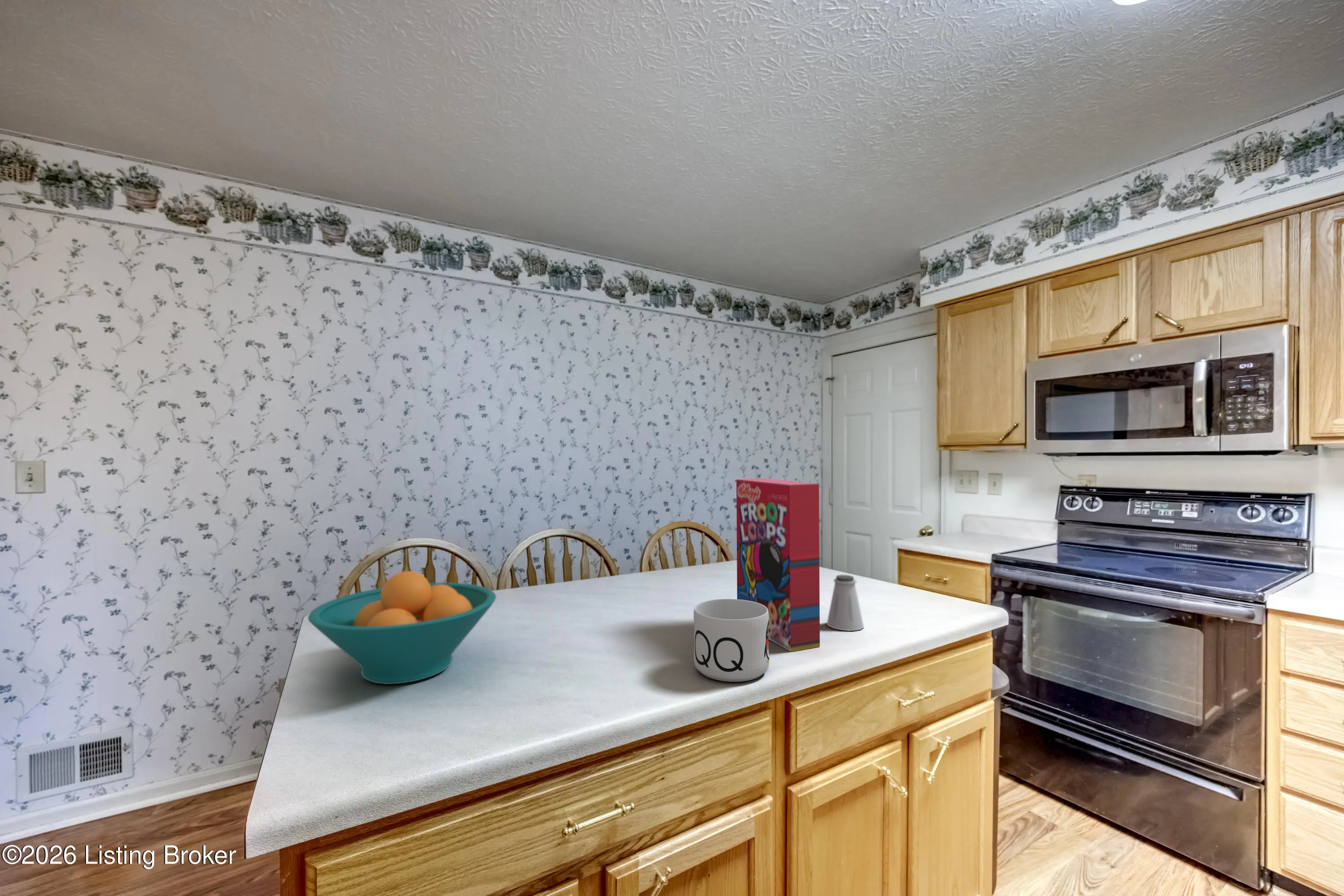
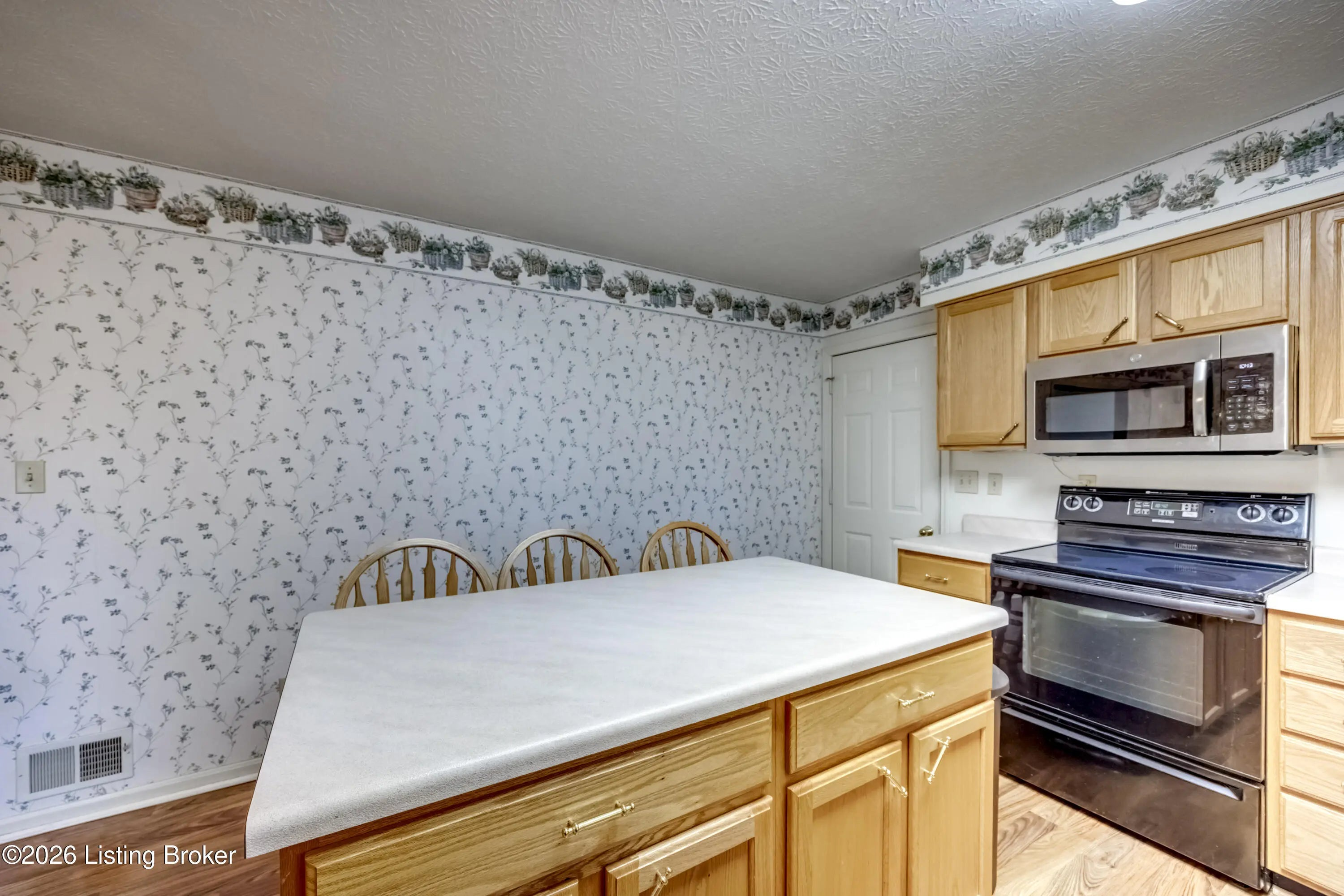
- cereal box (775, 557)
- fruit bowl (408, 620)
- mug (725, 634)
- saltshaker (845, 600)
